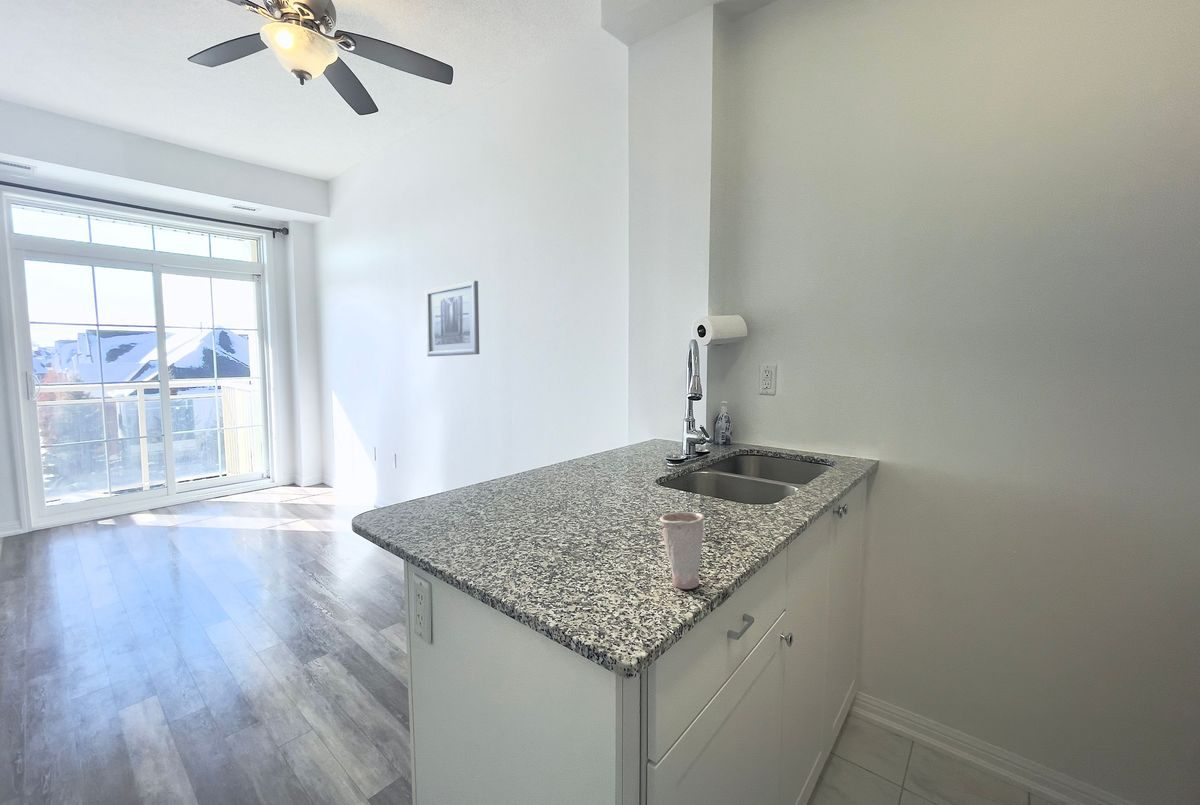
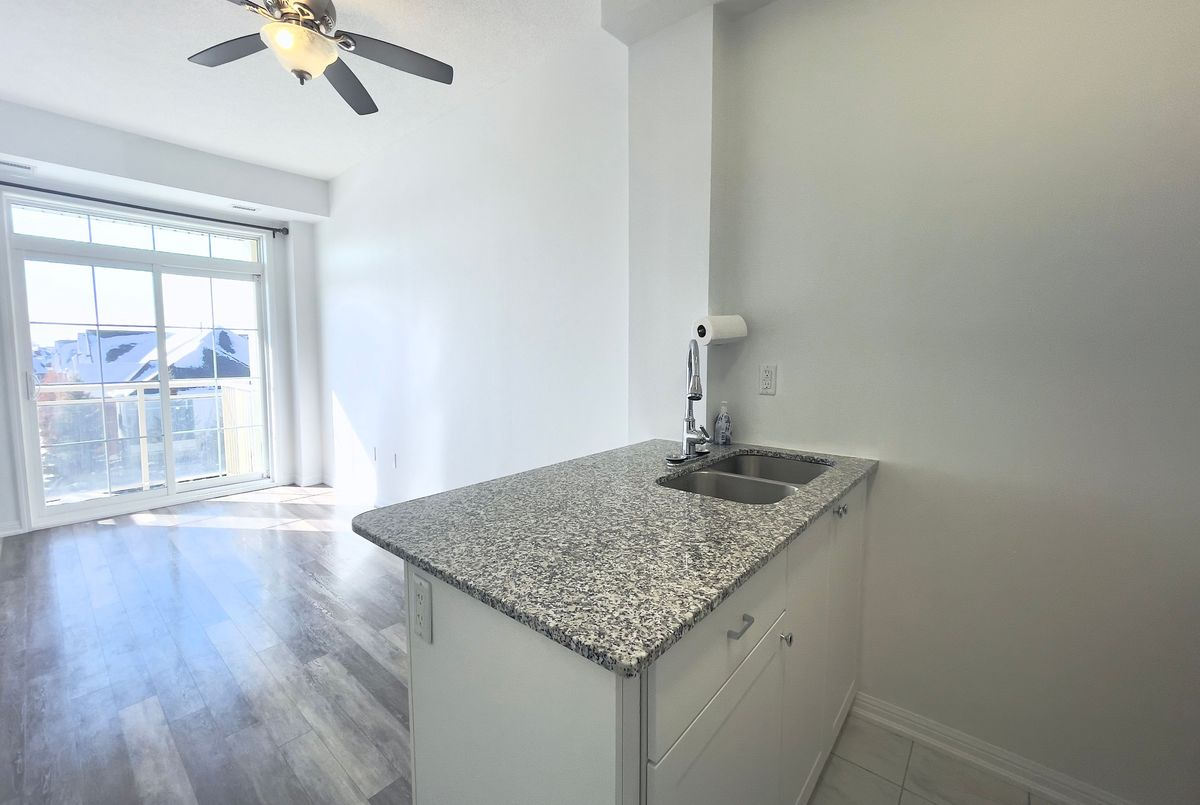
- wall art (451, 320)
- cup (681, 548)
